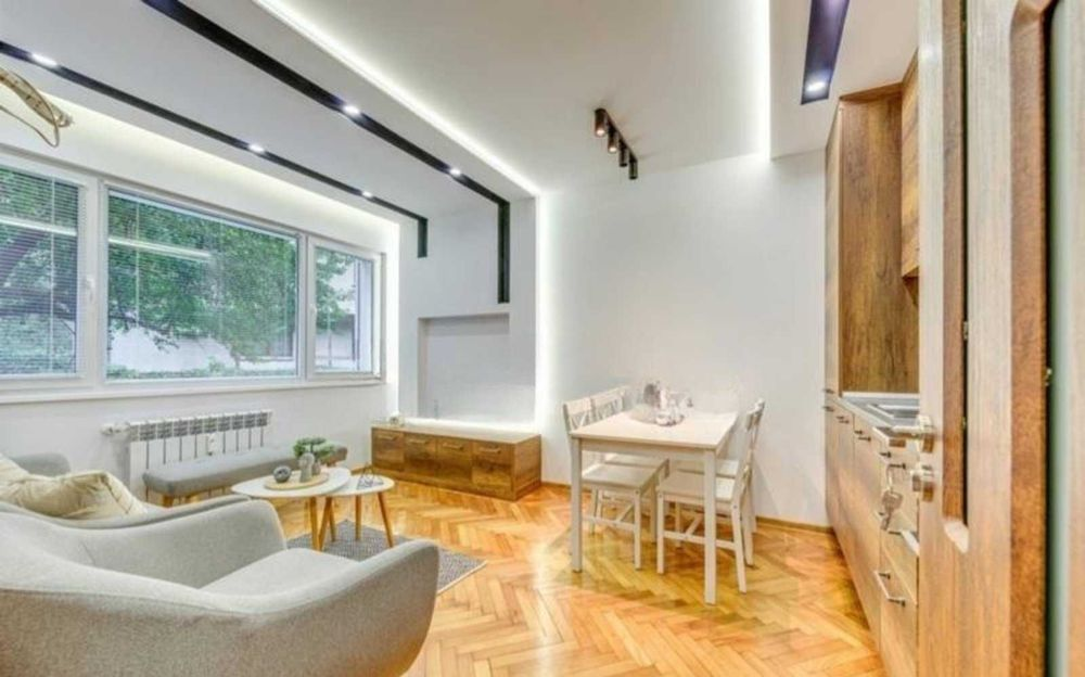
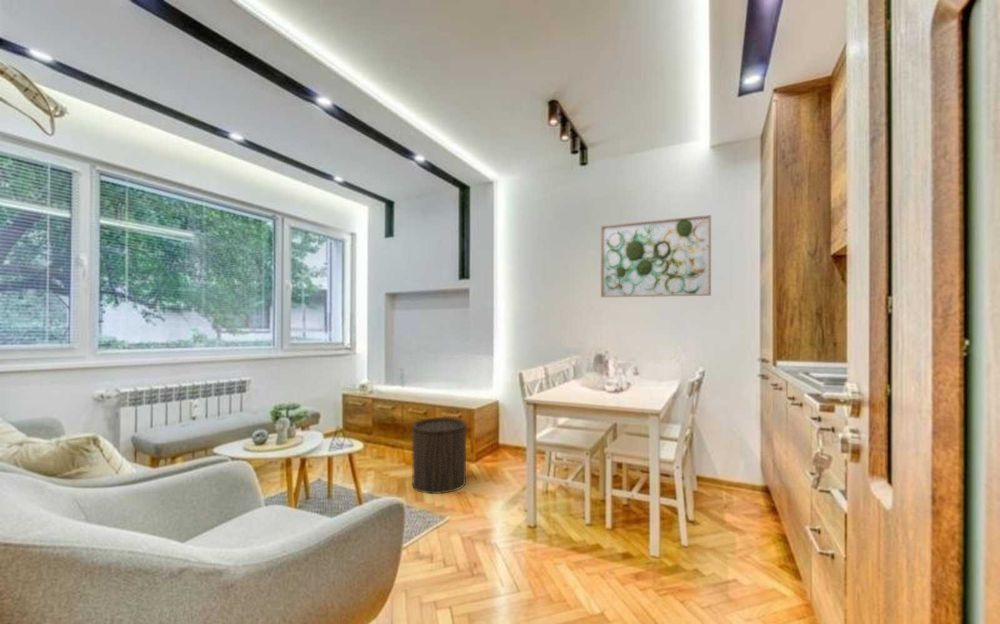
+ stool (439, 453)
+ wall art (652, 258)
